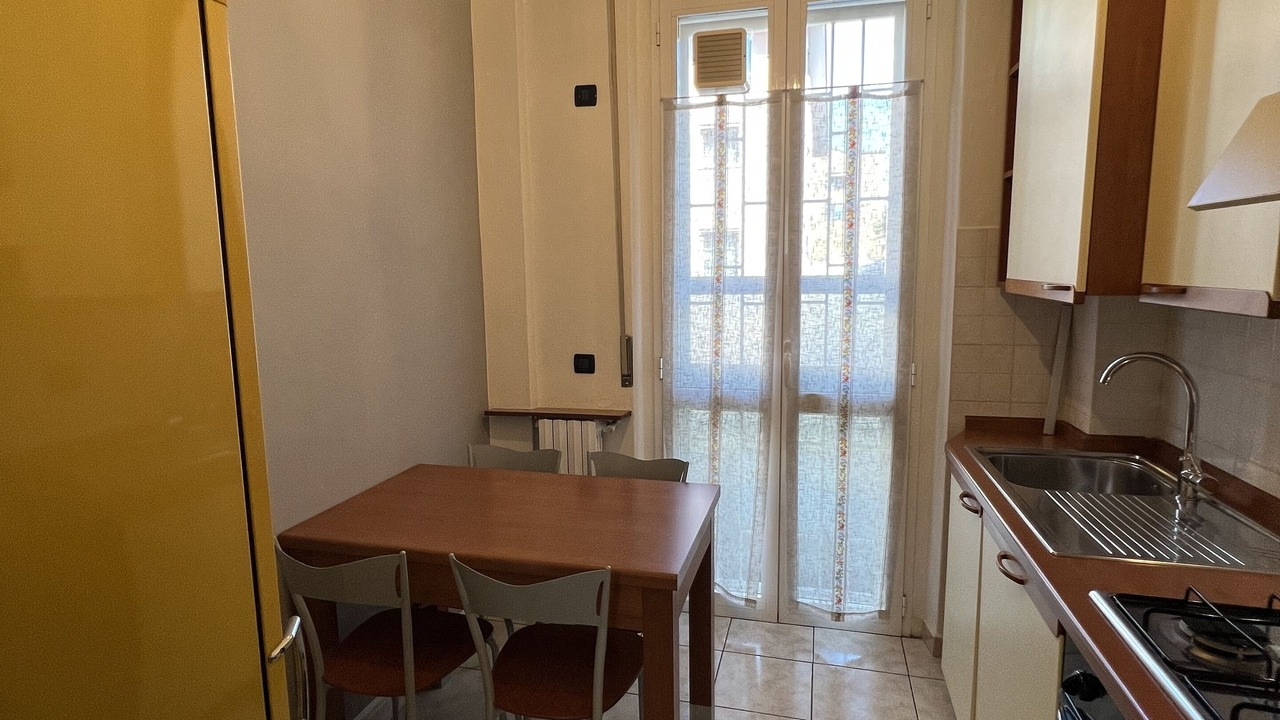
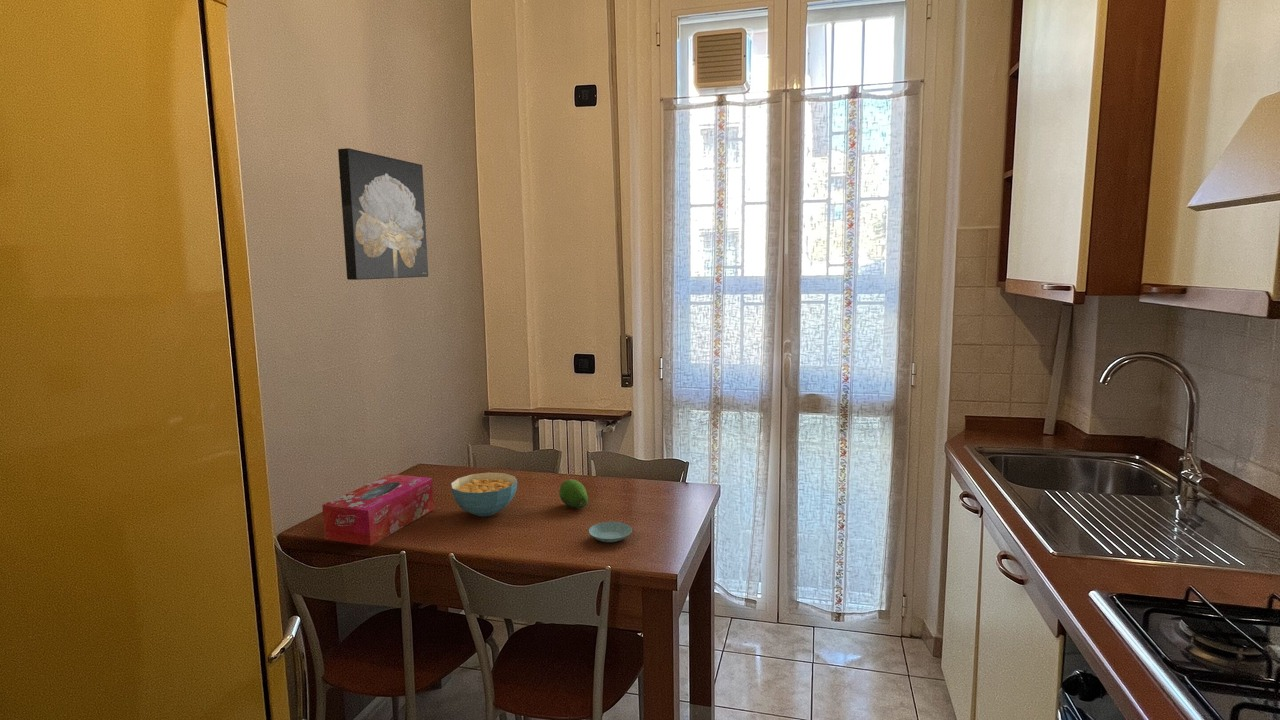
+ saucer (610, 533)
+ cereal bowl (484, 497)
+ fruit (575, 493)
+ wall art (386, 218)
+ tissue box (381, 507)
